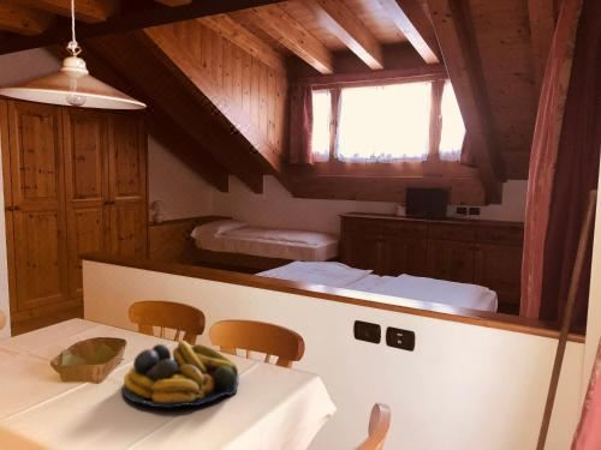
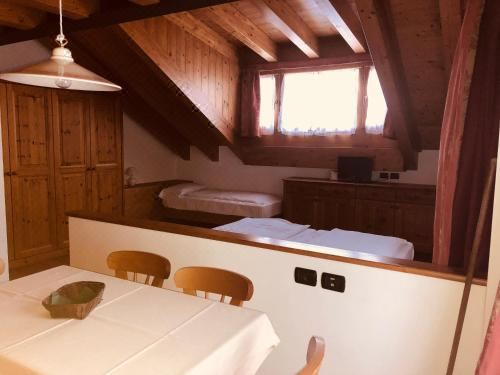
- fruit bowl (182, 365)
